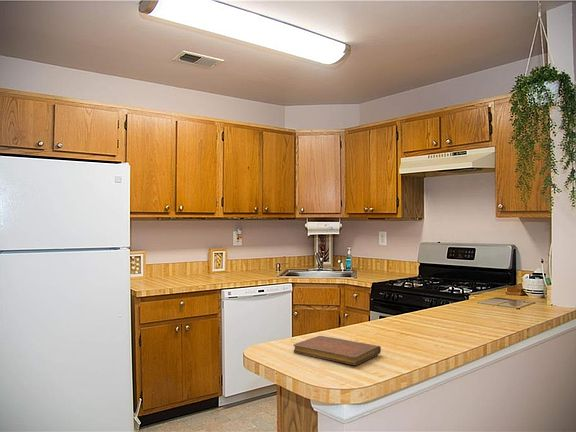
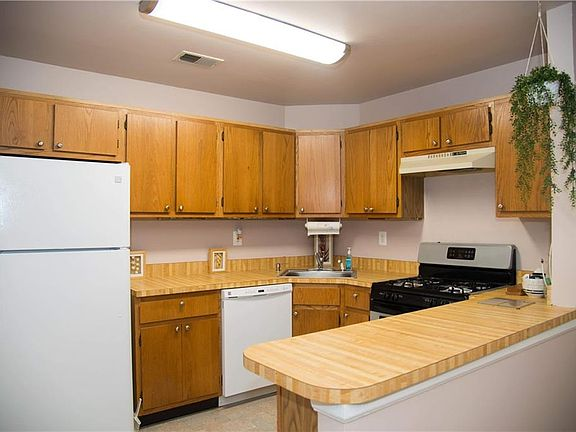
- notebook (336, 348)
